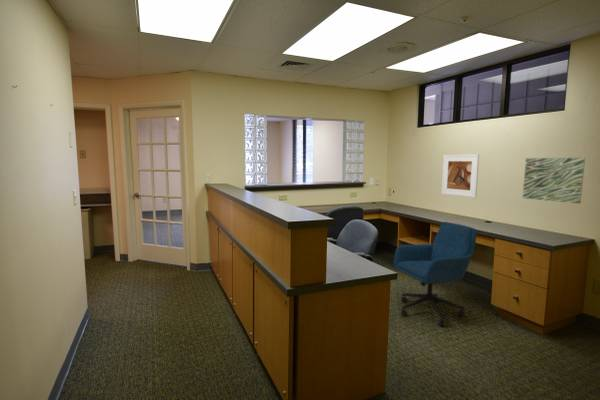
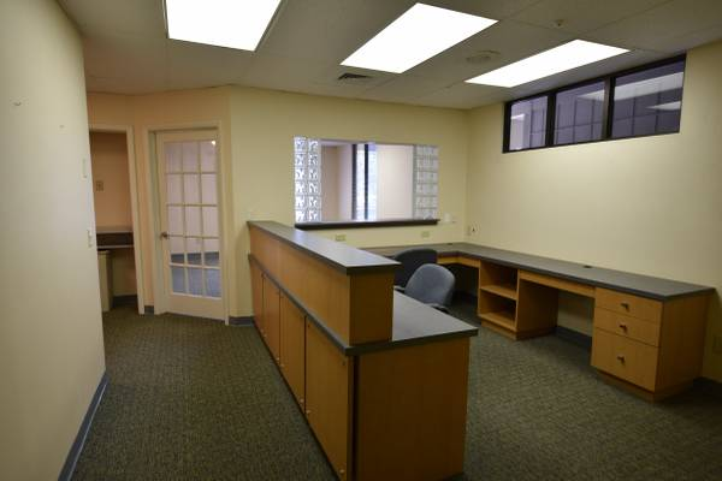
- wall art (551, 179)
- office chair (432, 269)
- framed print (459, 175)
